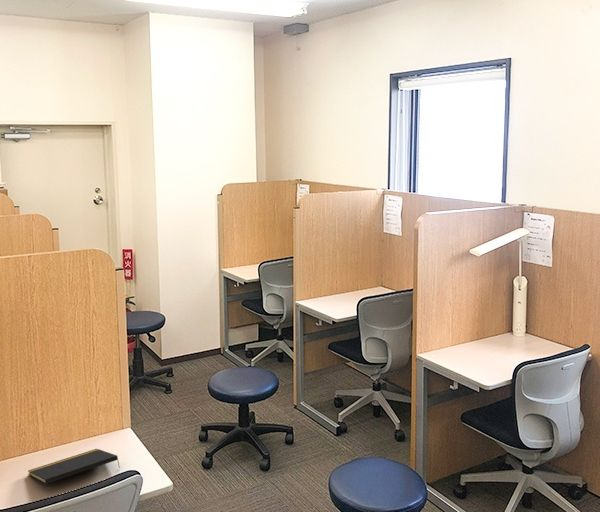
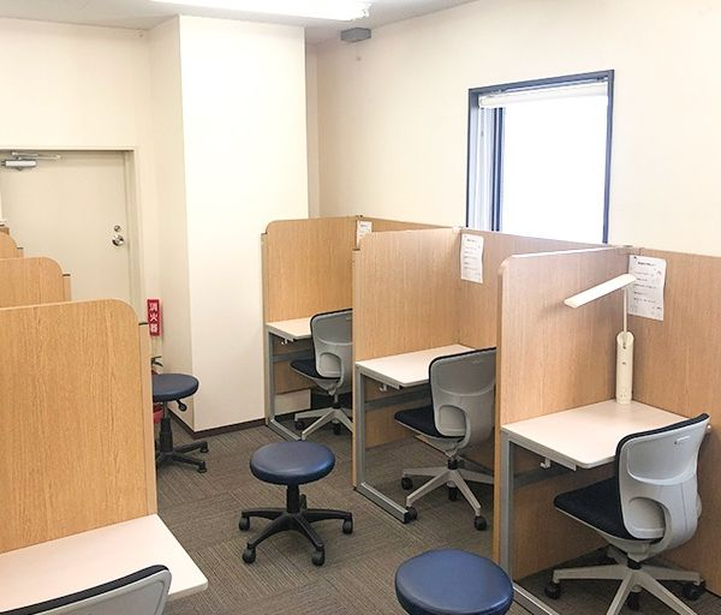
- notepad (72, 465)
